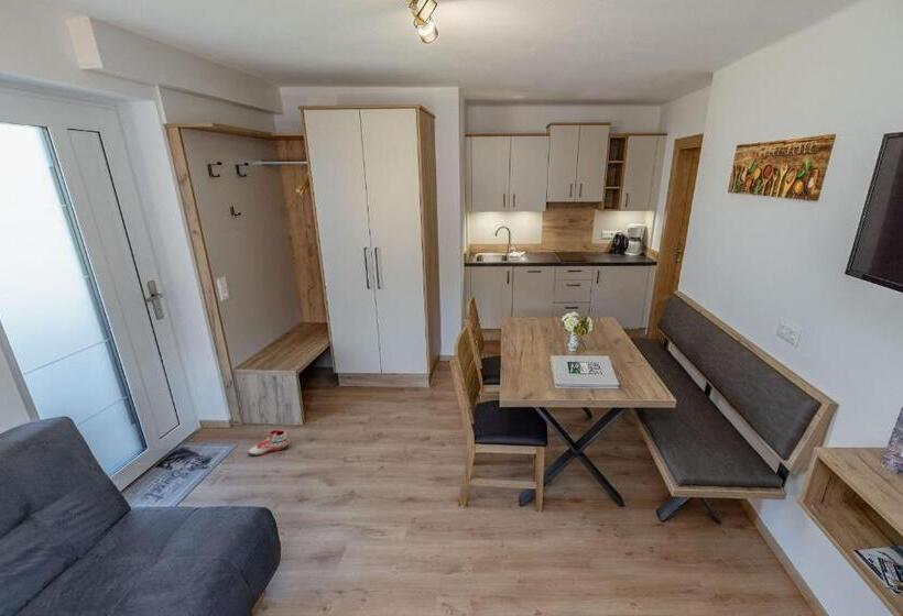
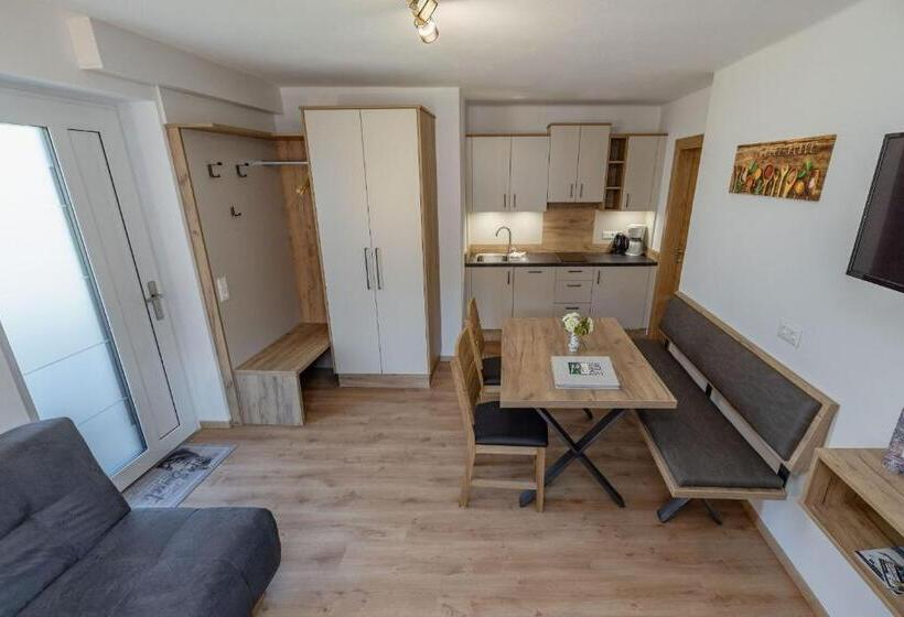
- sneaker (268, 441)
